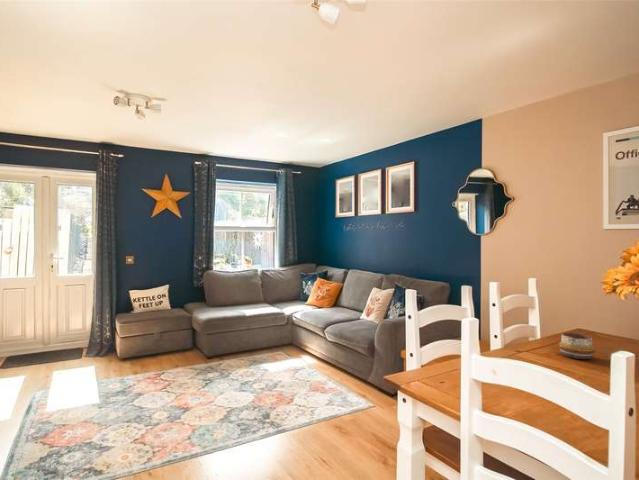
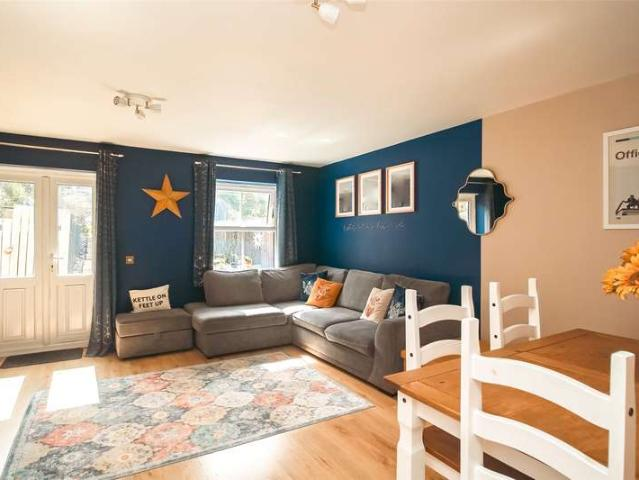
- decorative bowl (576, 345)
